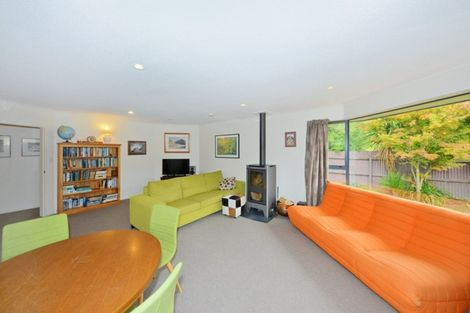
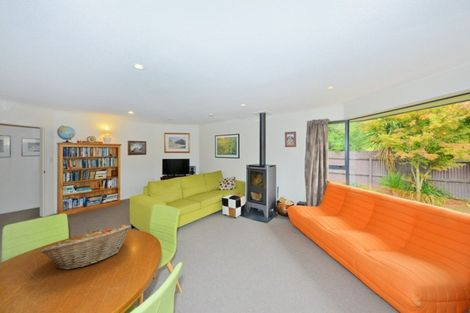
+ fruit basket (91, 242)
